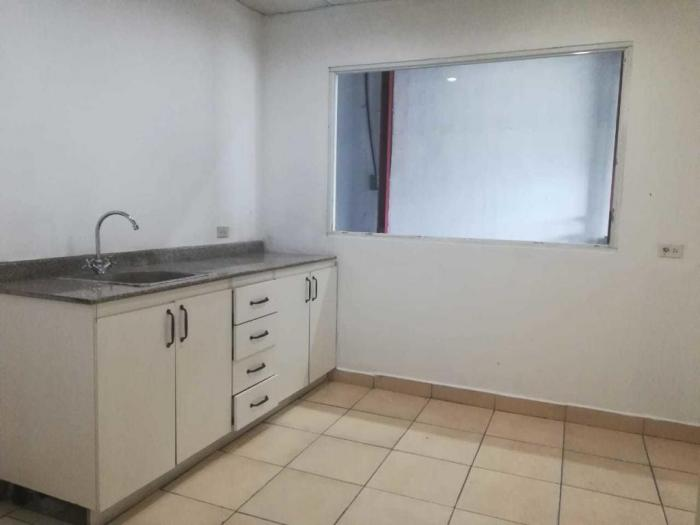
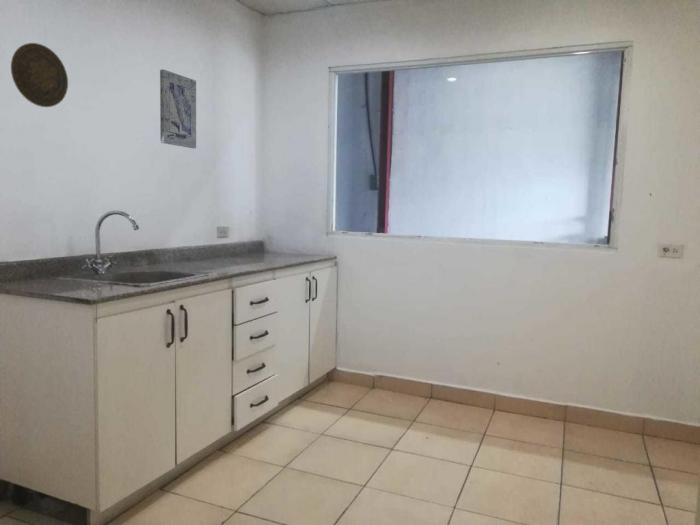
+ wall art (178, 110)
+ decorative plate (42, 75)
